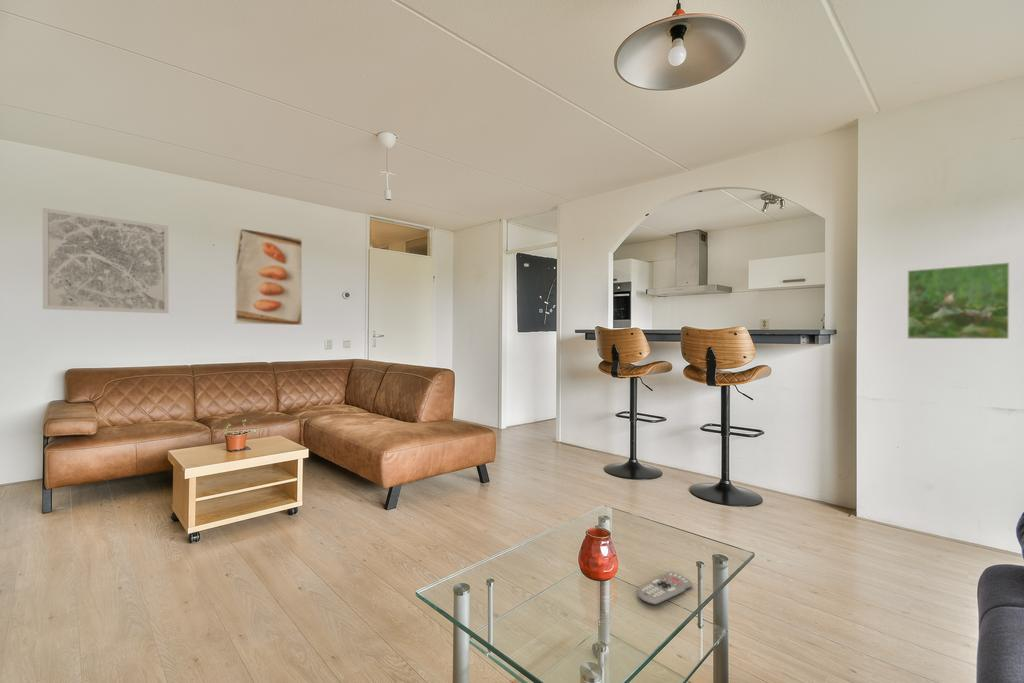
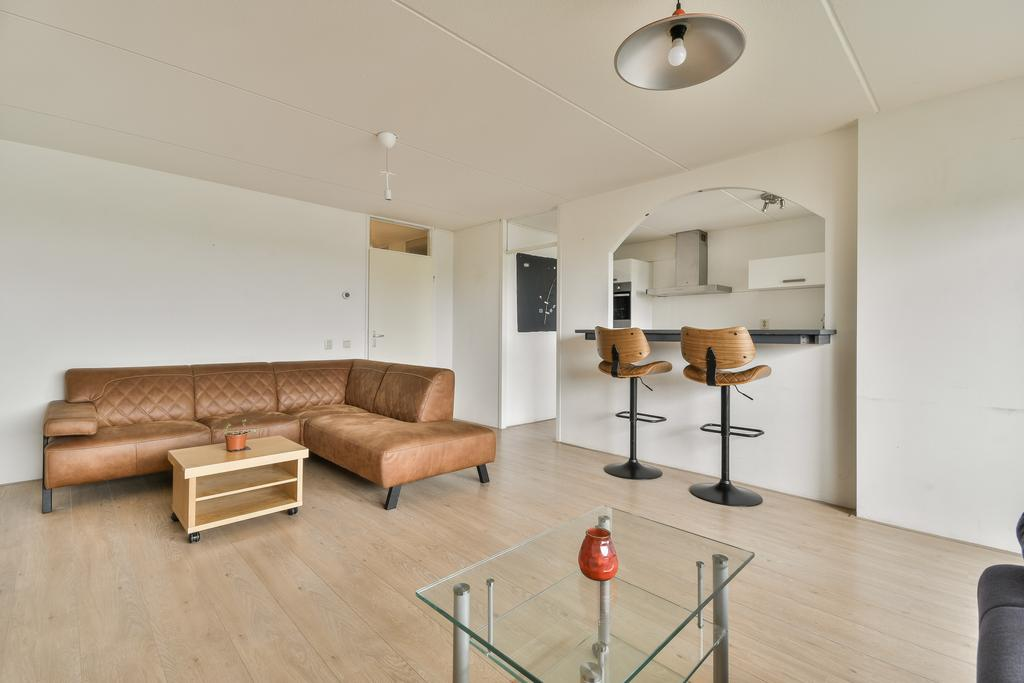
- remote control (663, 588)
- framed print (955, 303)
- wall art (109, 264)
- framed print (270, 278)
